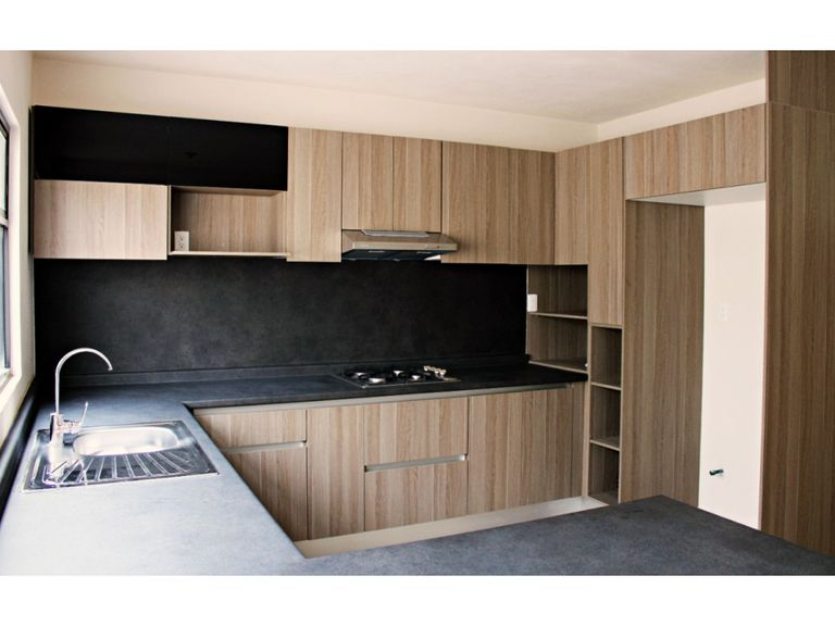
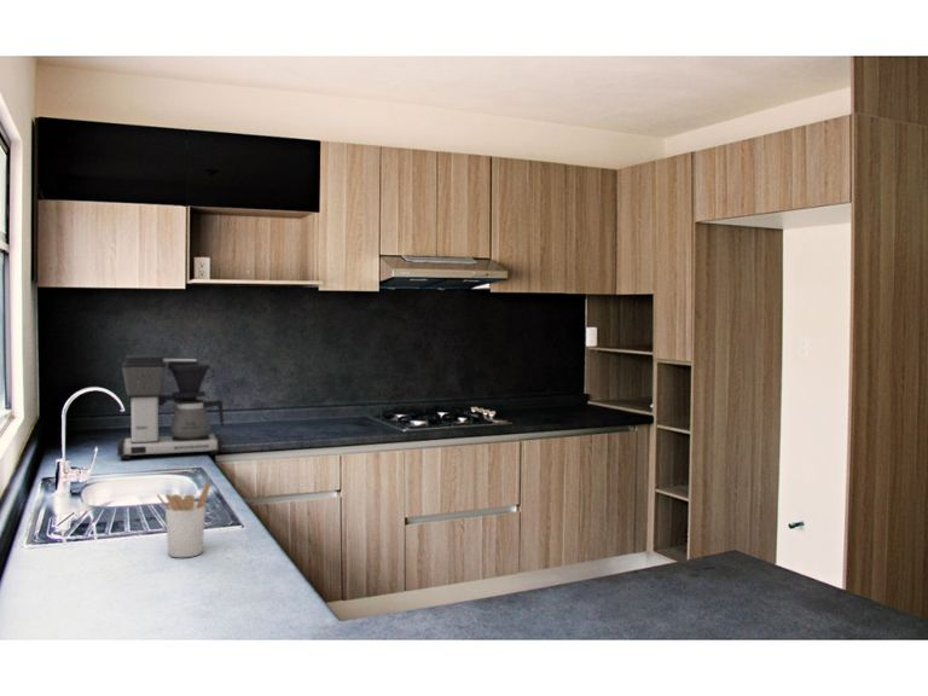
+ utensil holder (184, 520)
+ coffee maker (174, 401)
